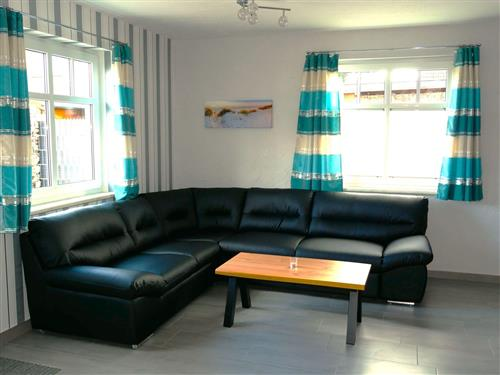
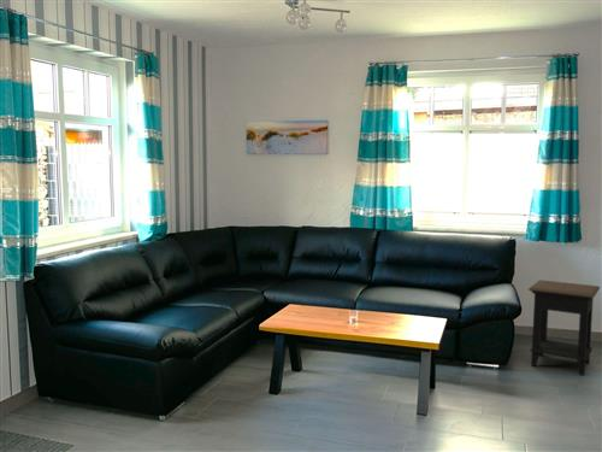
+ side table (562, 311)
